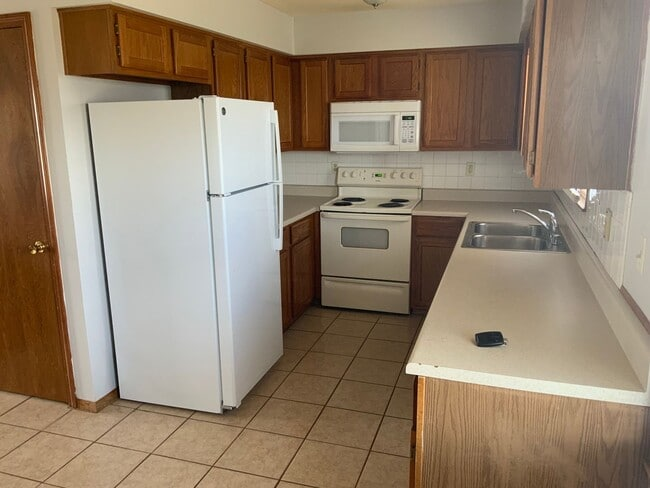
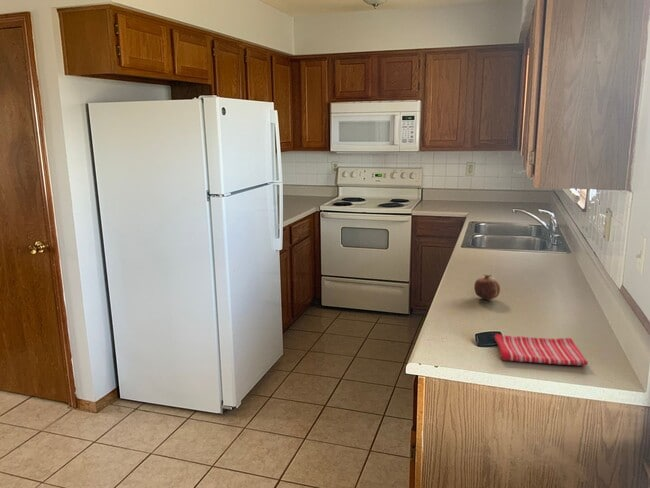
+ fruit (487, 286)
+ dish towel (537, 348)
